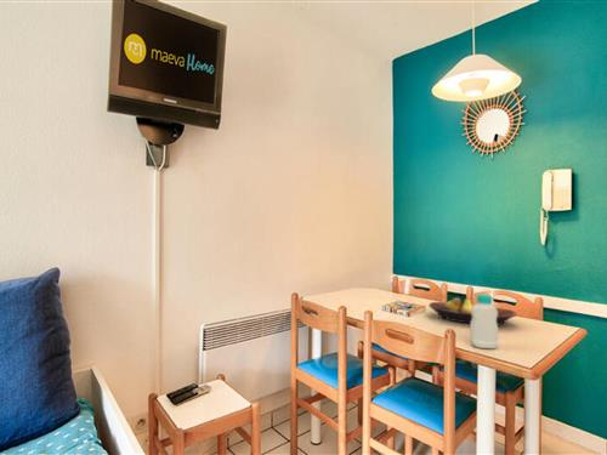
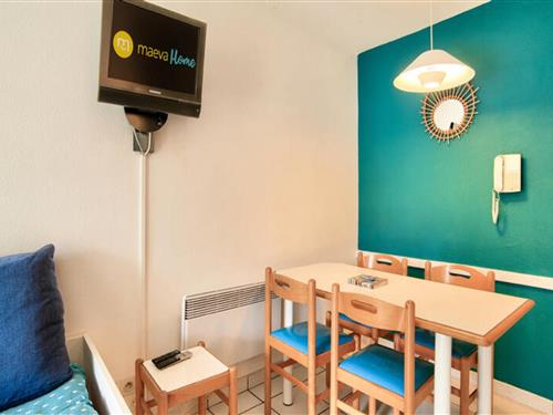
- bottle (483, 320)
- fruit bowl (470, 309)
